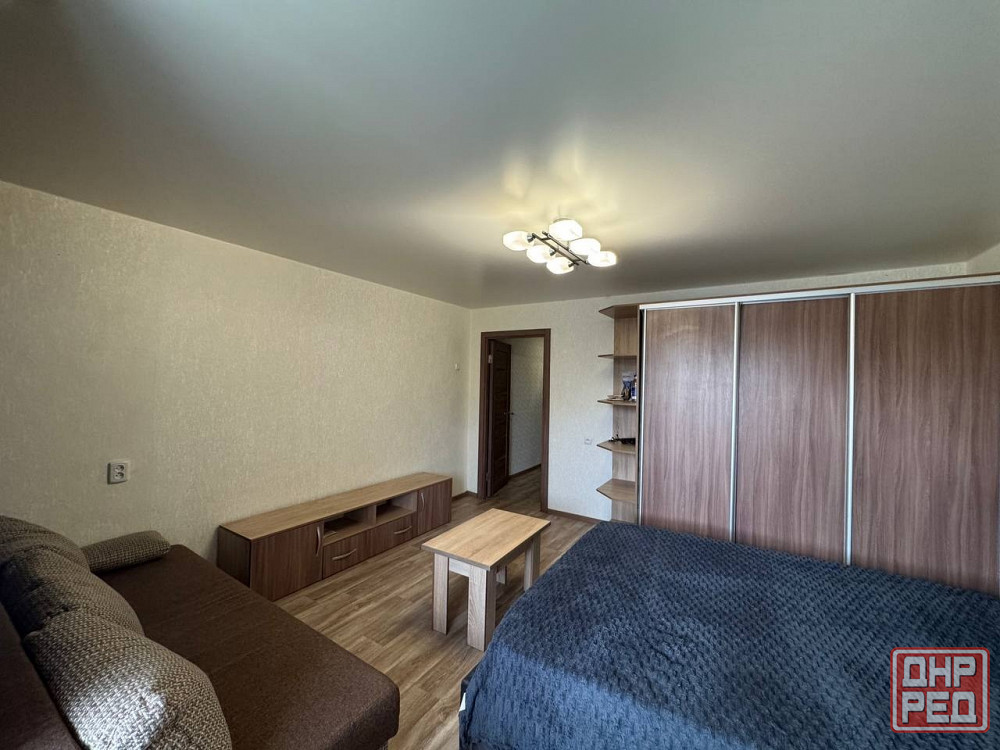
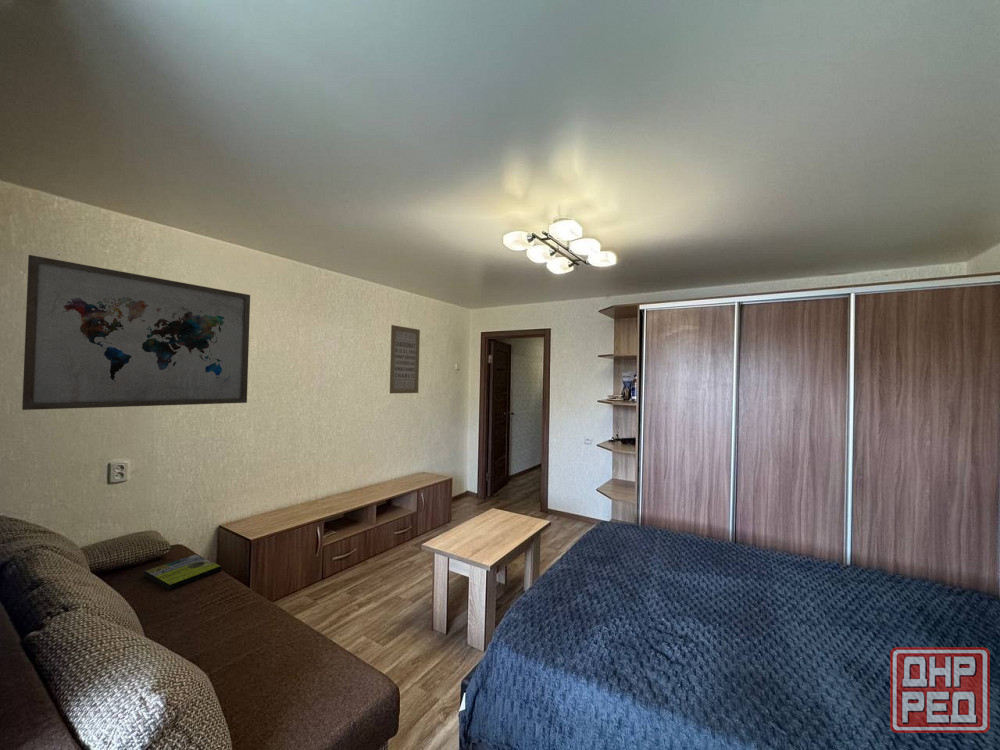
+ wall art (405, 360)
+ wall art (156, 341)
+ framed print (183, 570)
